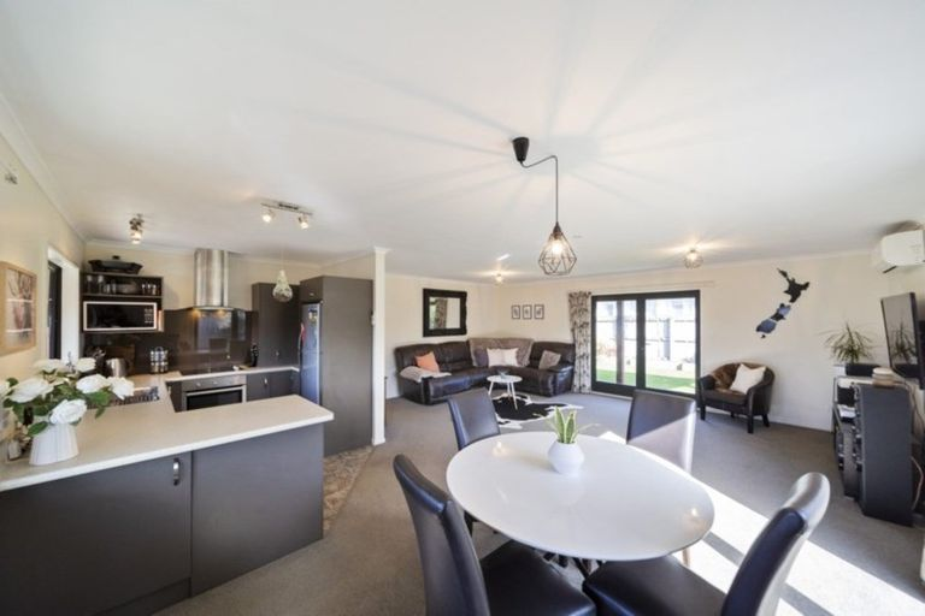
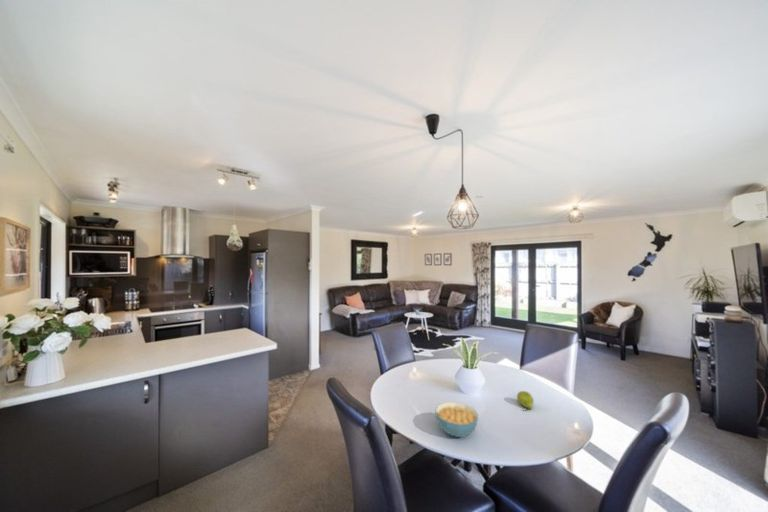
+ cereal bowl (456, 422)
+ fruit (525, 399)
